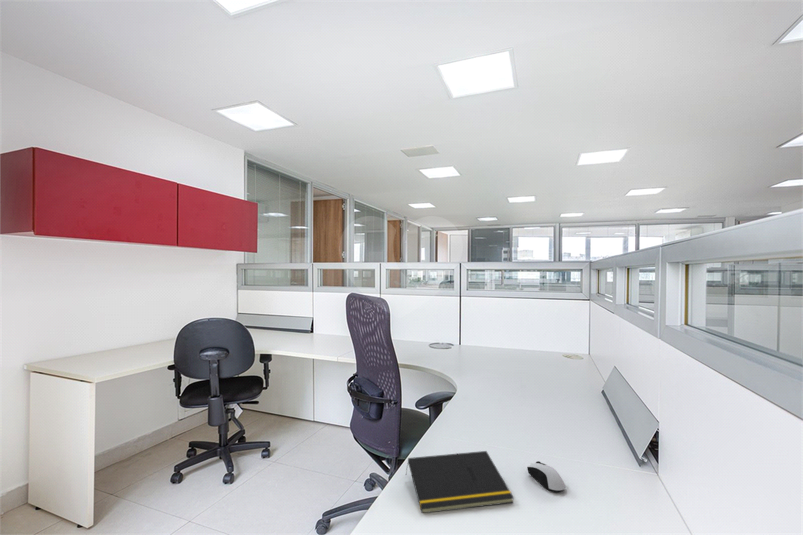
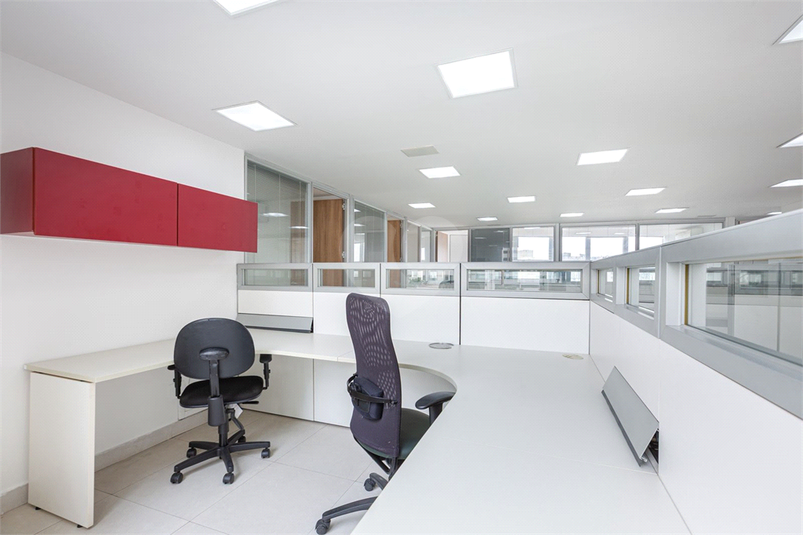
- notepad (457, 478)
- computer mouse (546, 473)
